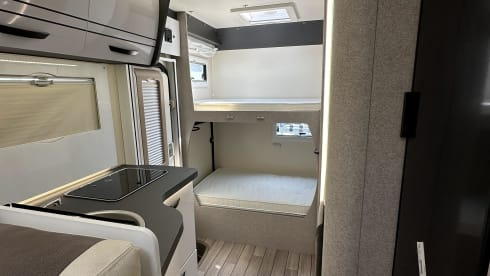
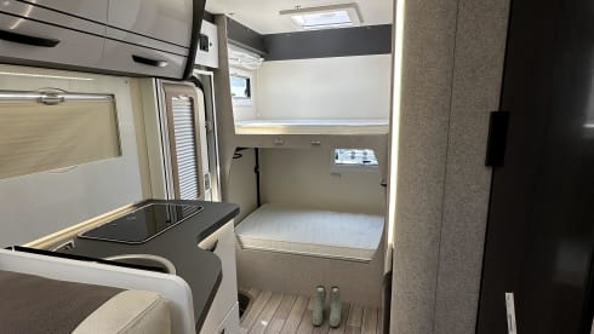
+ boots (324, 304)
